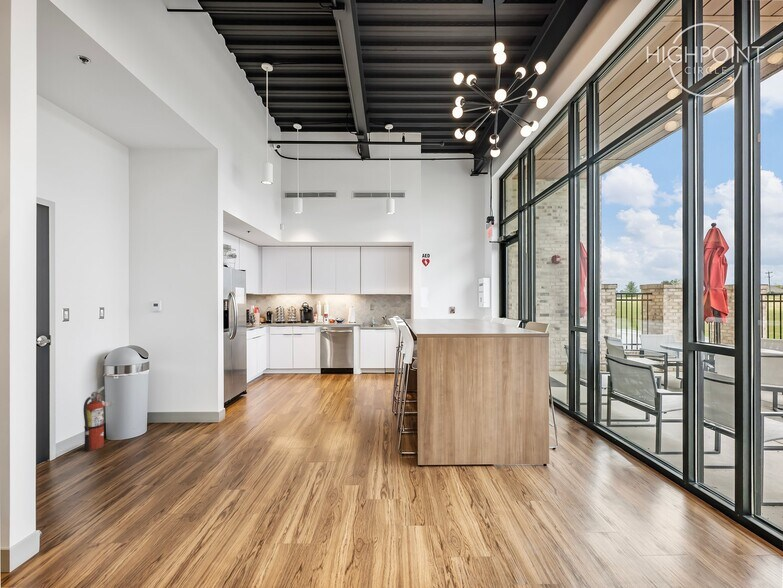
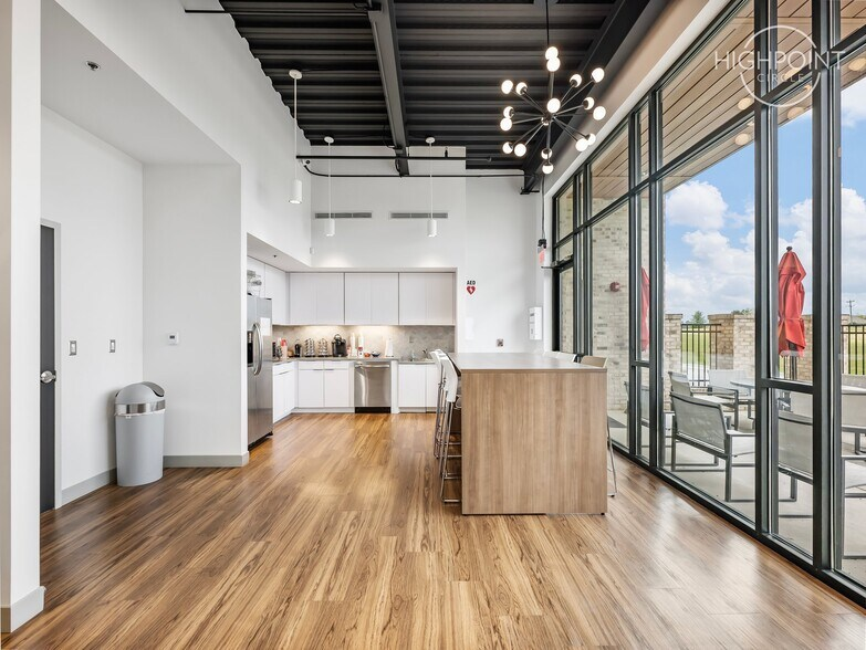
- fire extinguisher (96, 418)
